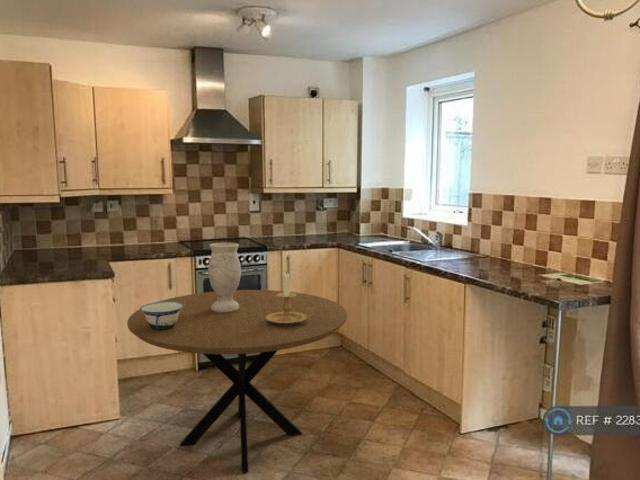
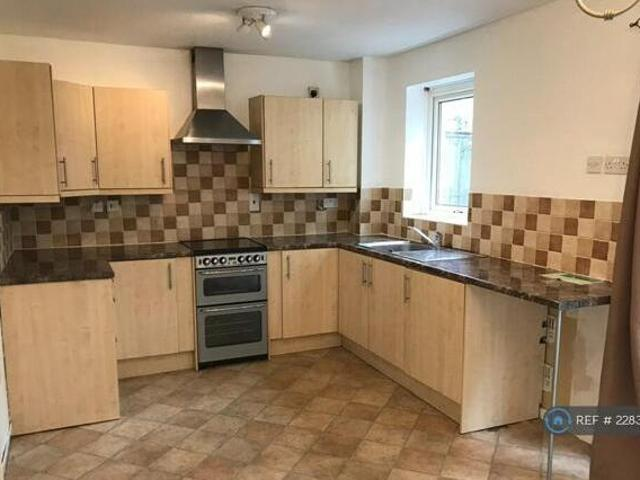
- candle holder (286, 296)
- vase (224, 276)
- dining table (241, 376)
- bowl (162, 317)
